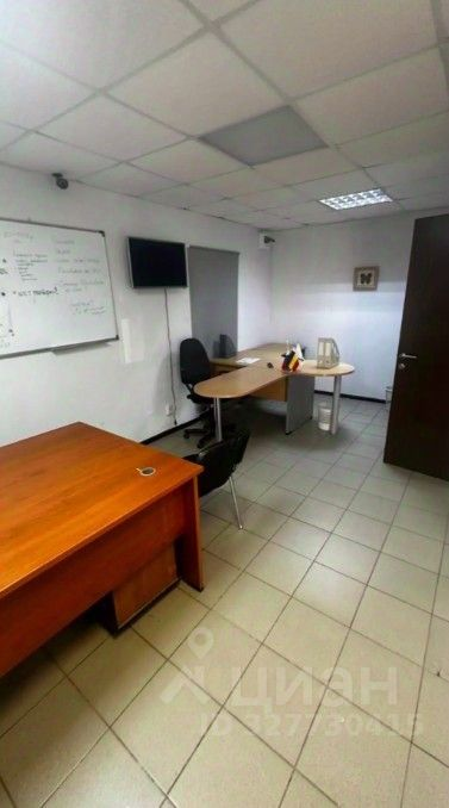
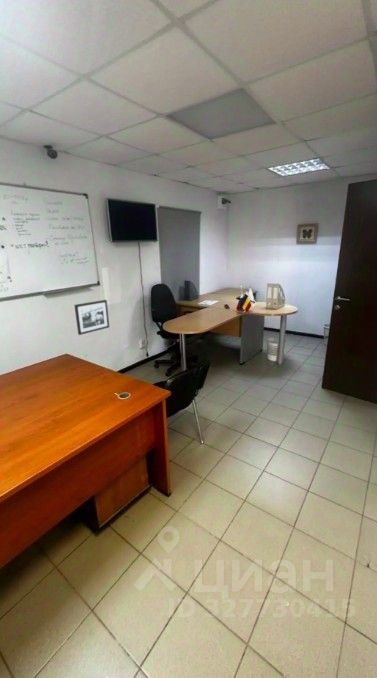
+ picture frame (92, 316)
